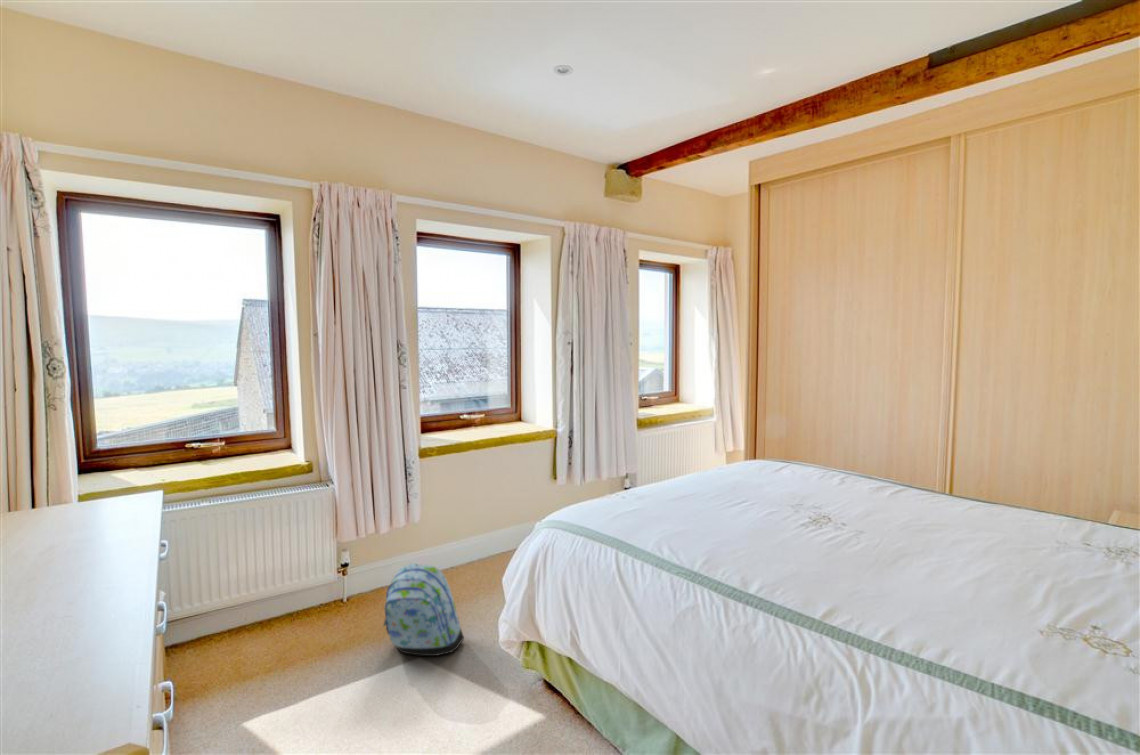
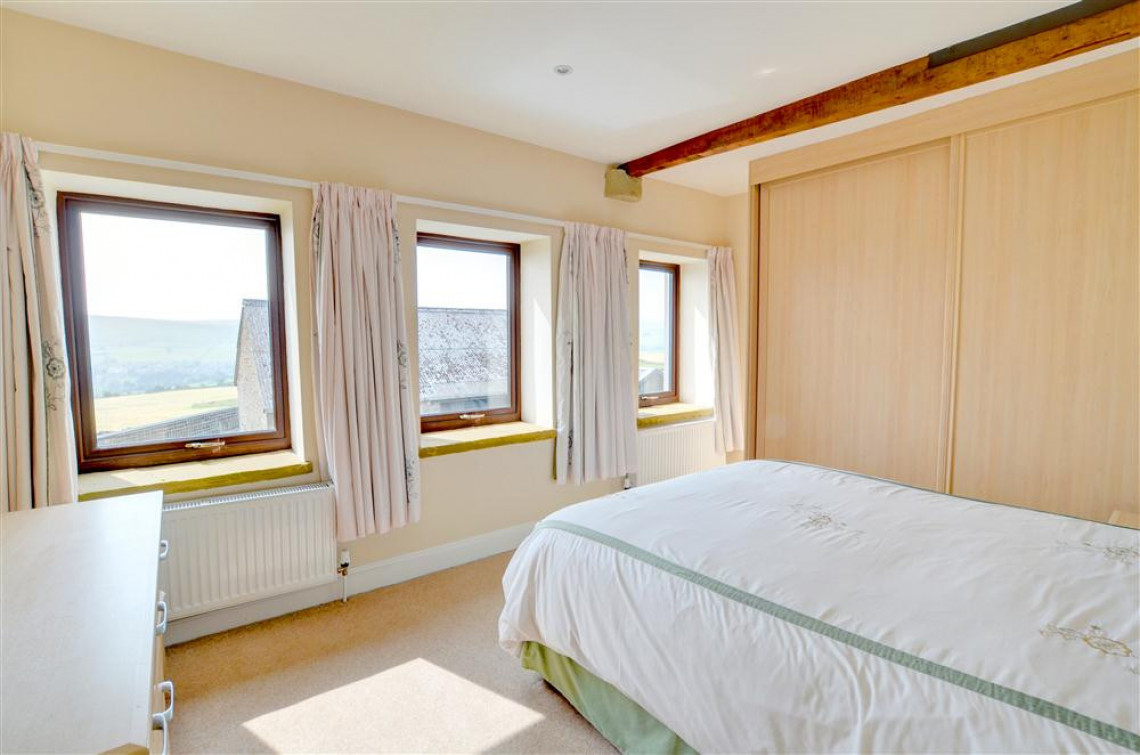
- backpack (420, 609)
